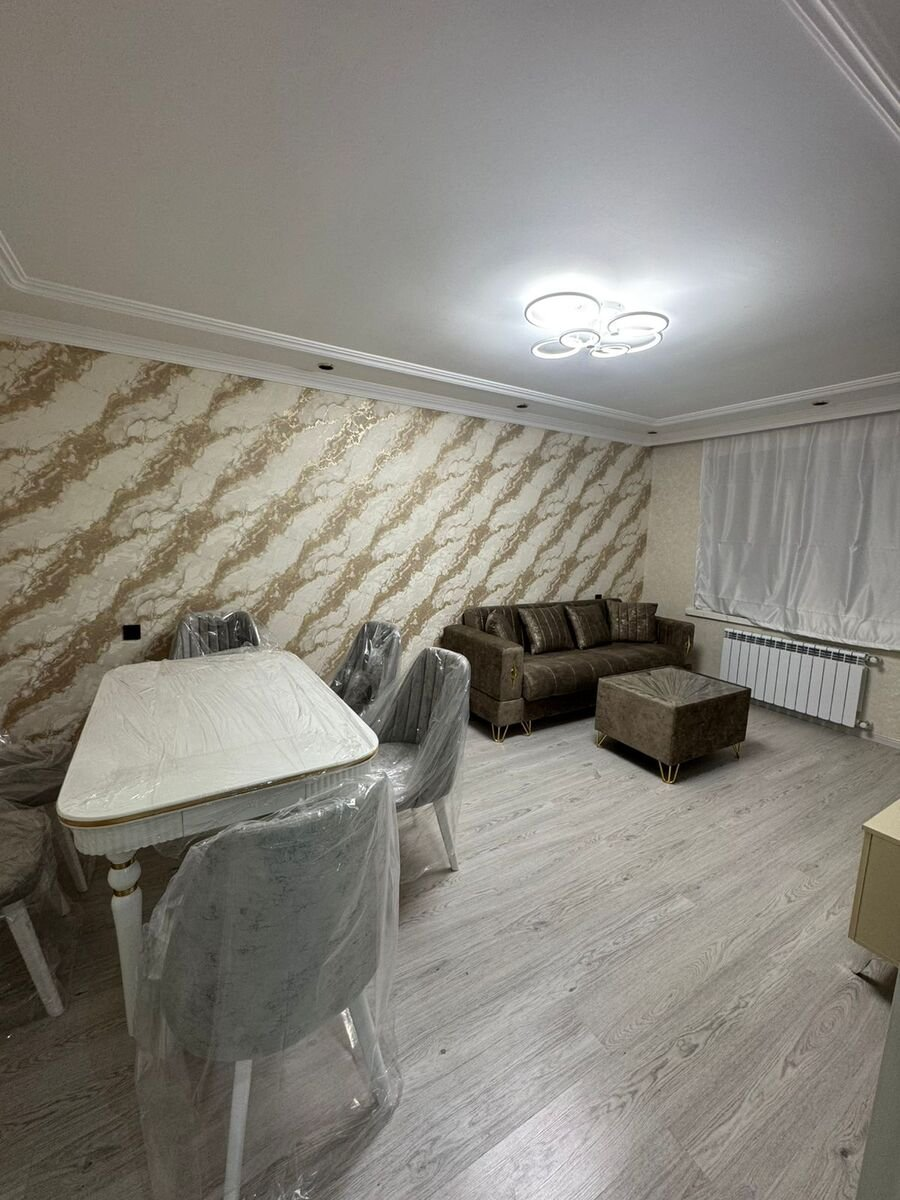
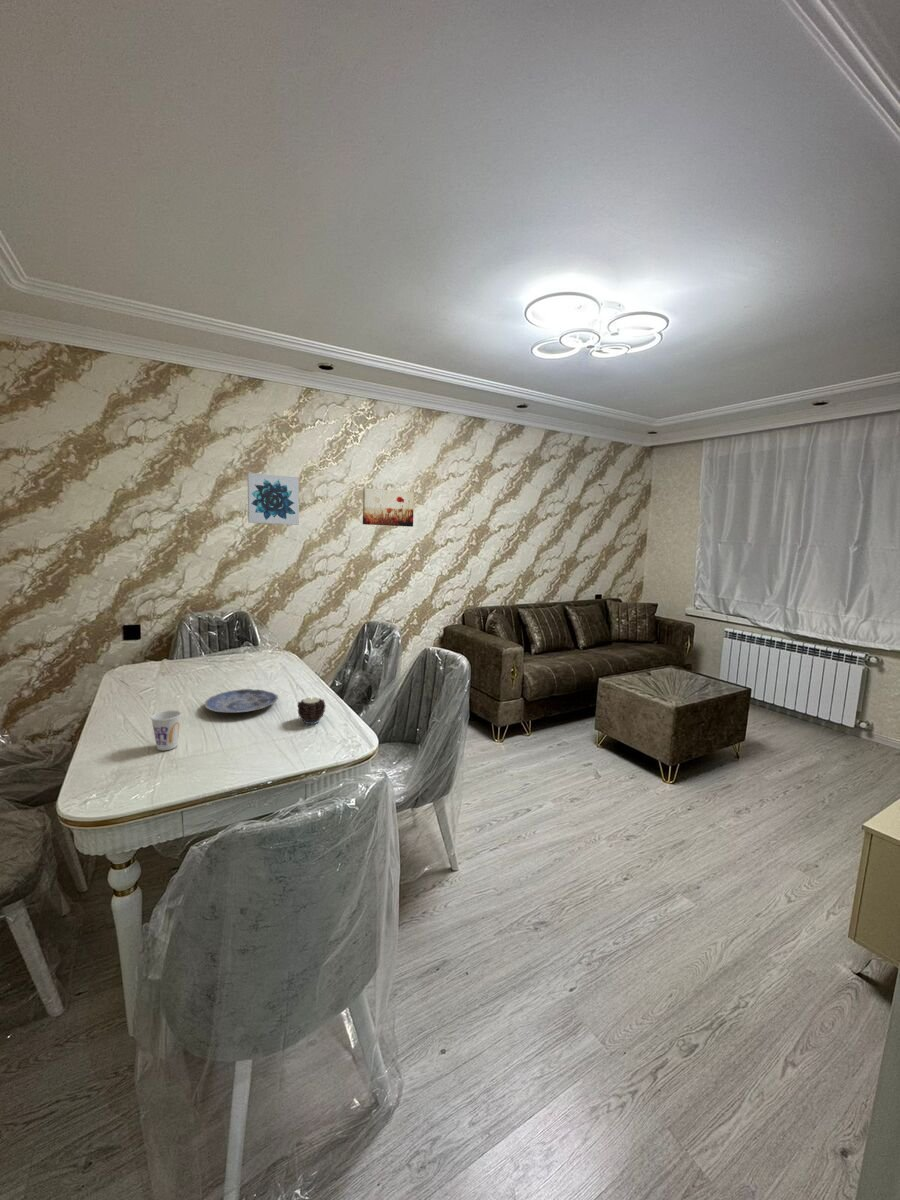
+ wall art (273, 499)
+ candle (311, 708)
+ cup (166, 730)
+ wall art (388, 508)
+ plate (242, 702)
